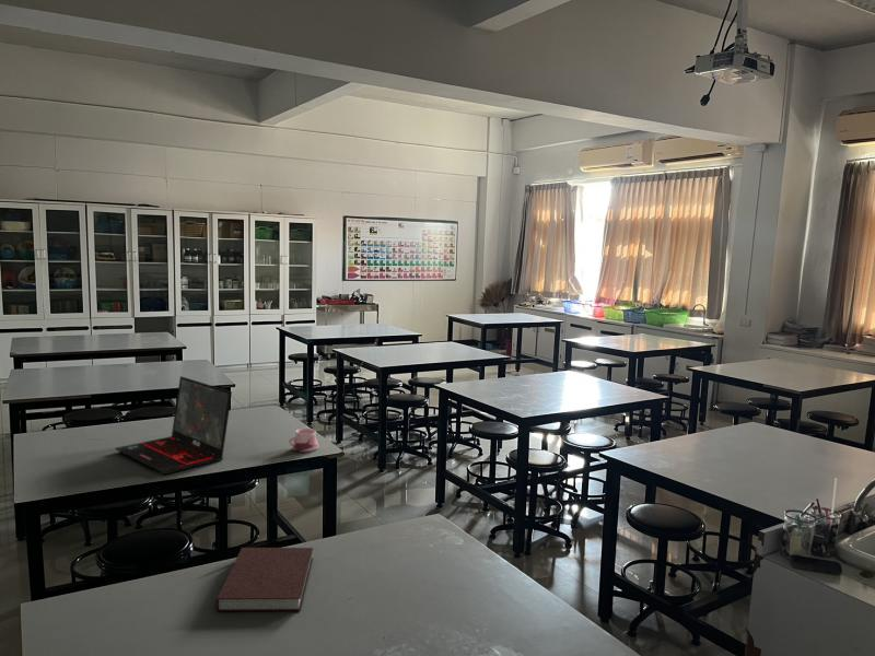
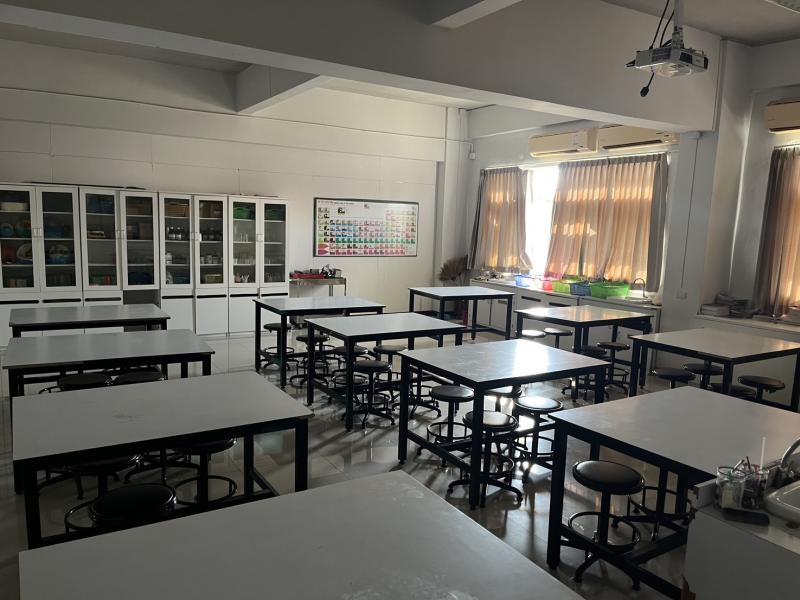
- laptop (174, 421)
- mug (303, 440)
- notebook (268, 576)
